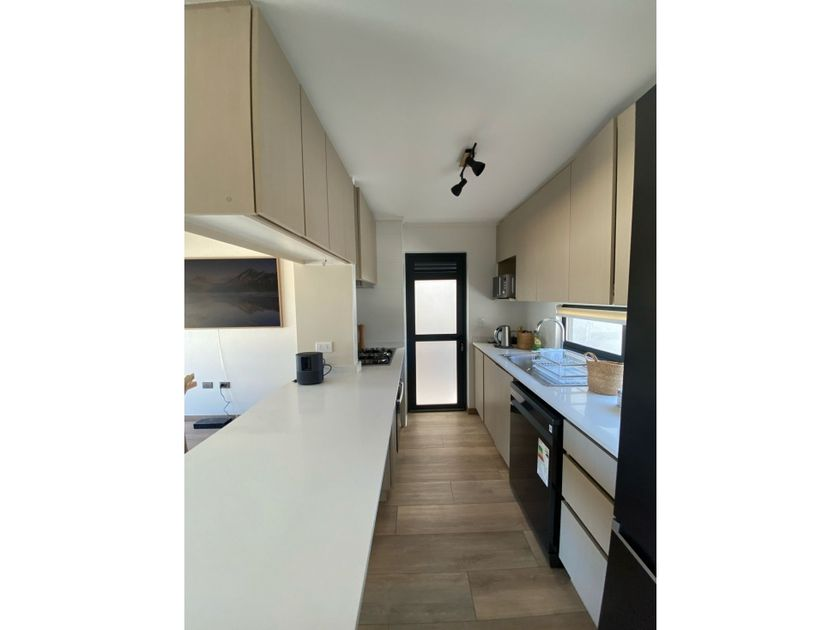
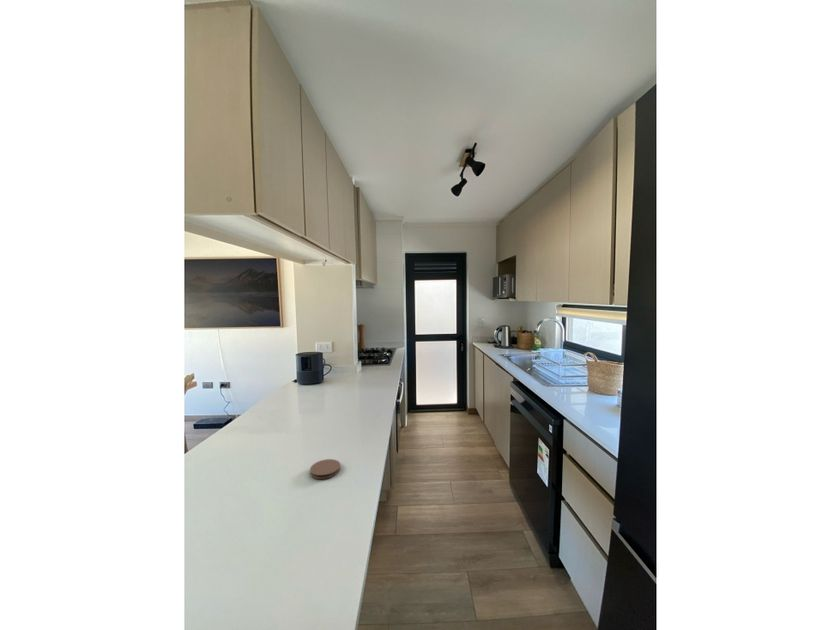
+ coaster (325, 468)
